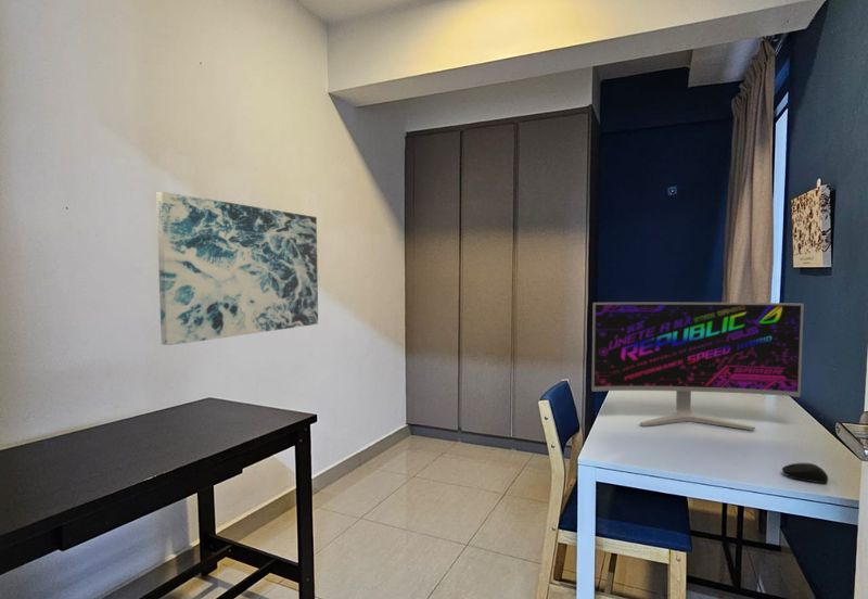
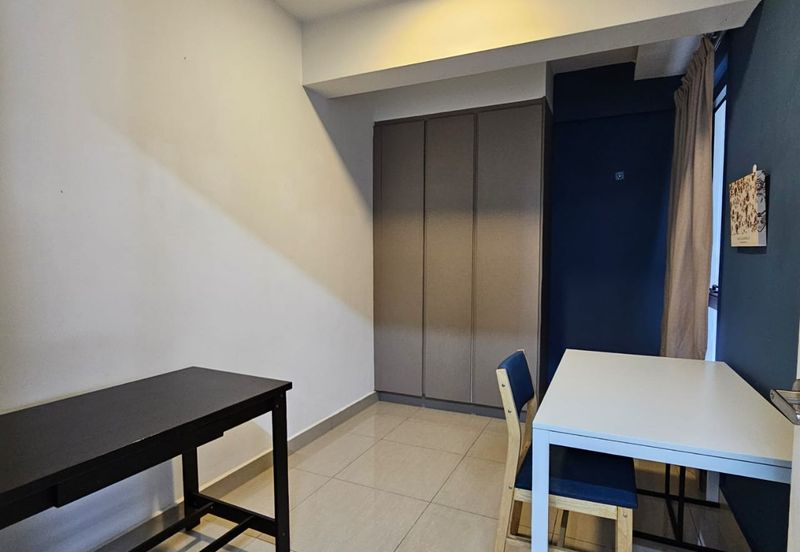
- monitor (690, 362)
- computer mouse (804, 470)
- wall art (252, 270)
